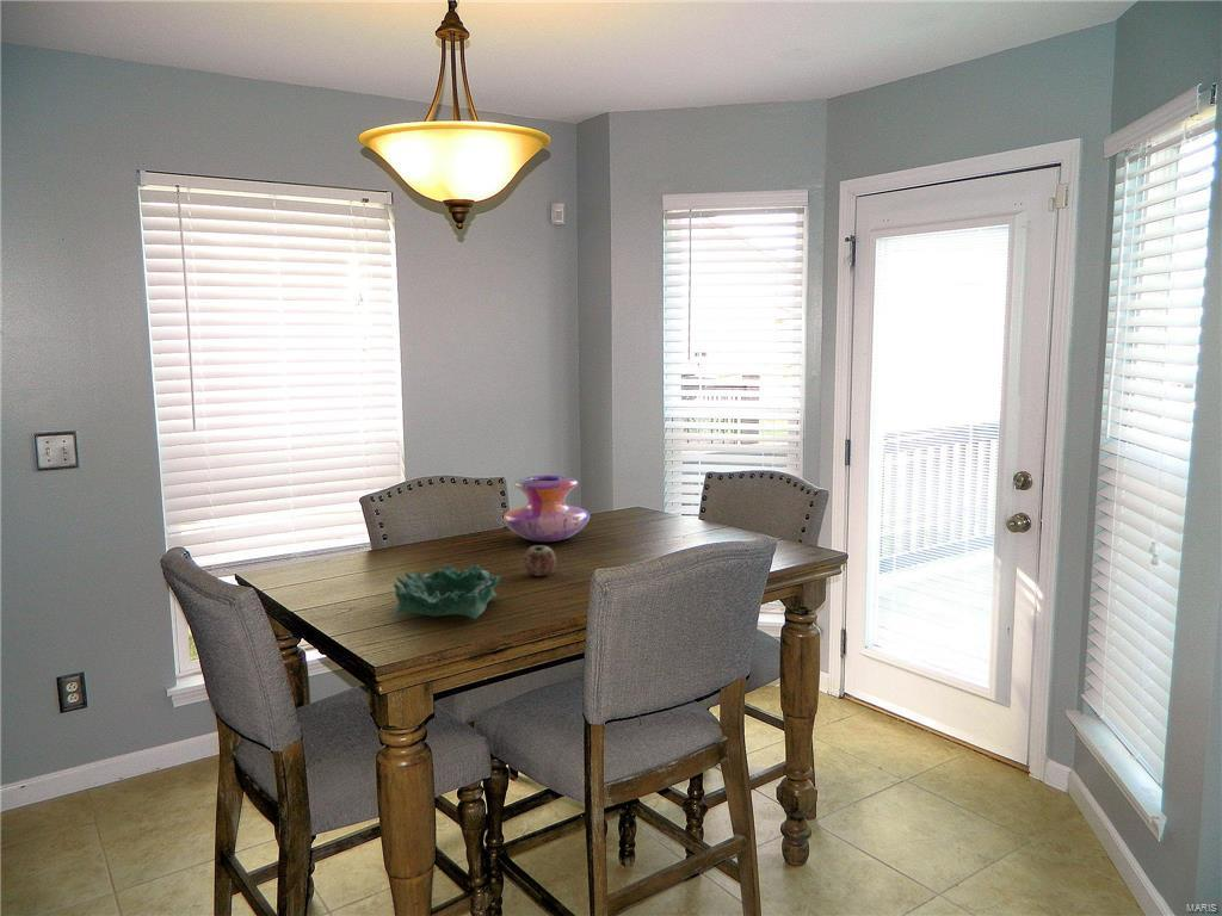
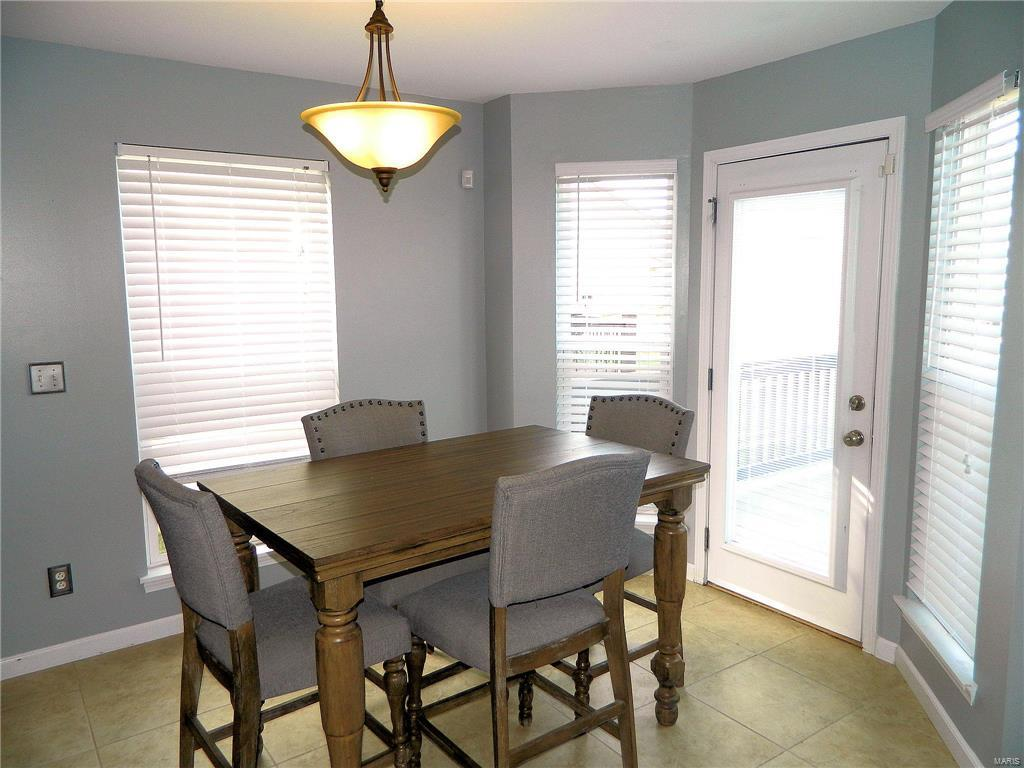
- decorative vase (547, 508)
- decorative bowl (448, 593)
- apple (539, 561)
